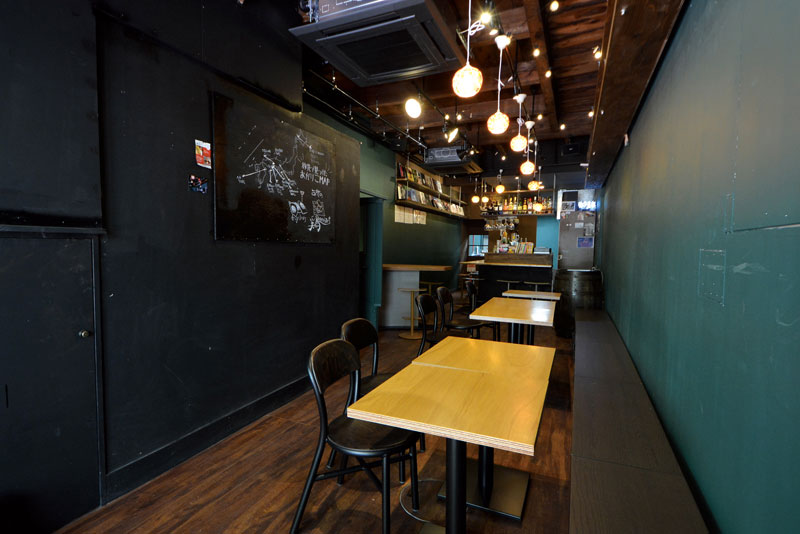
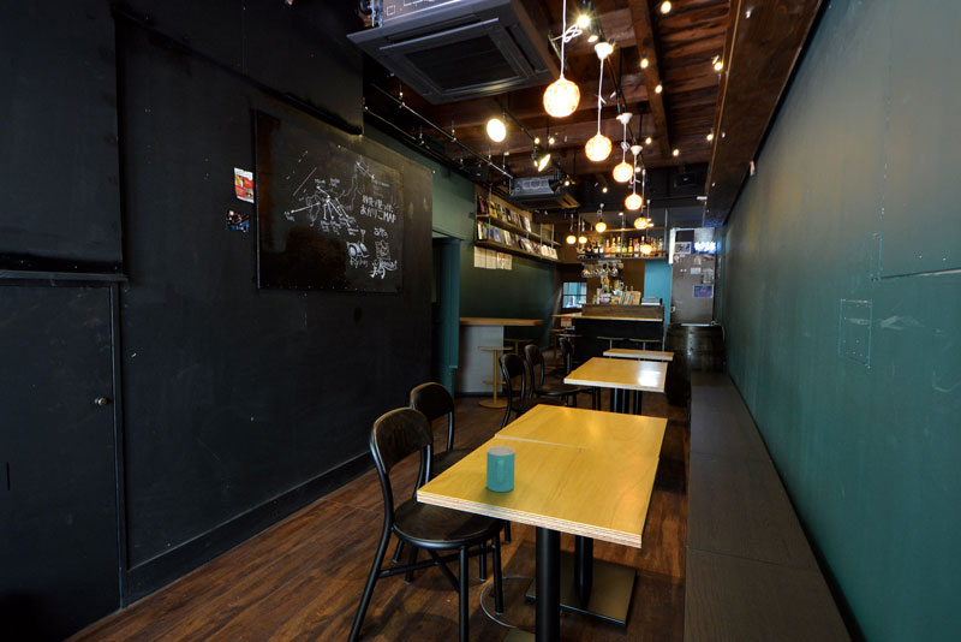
+ cup (497, 470)
